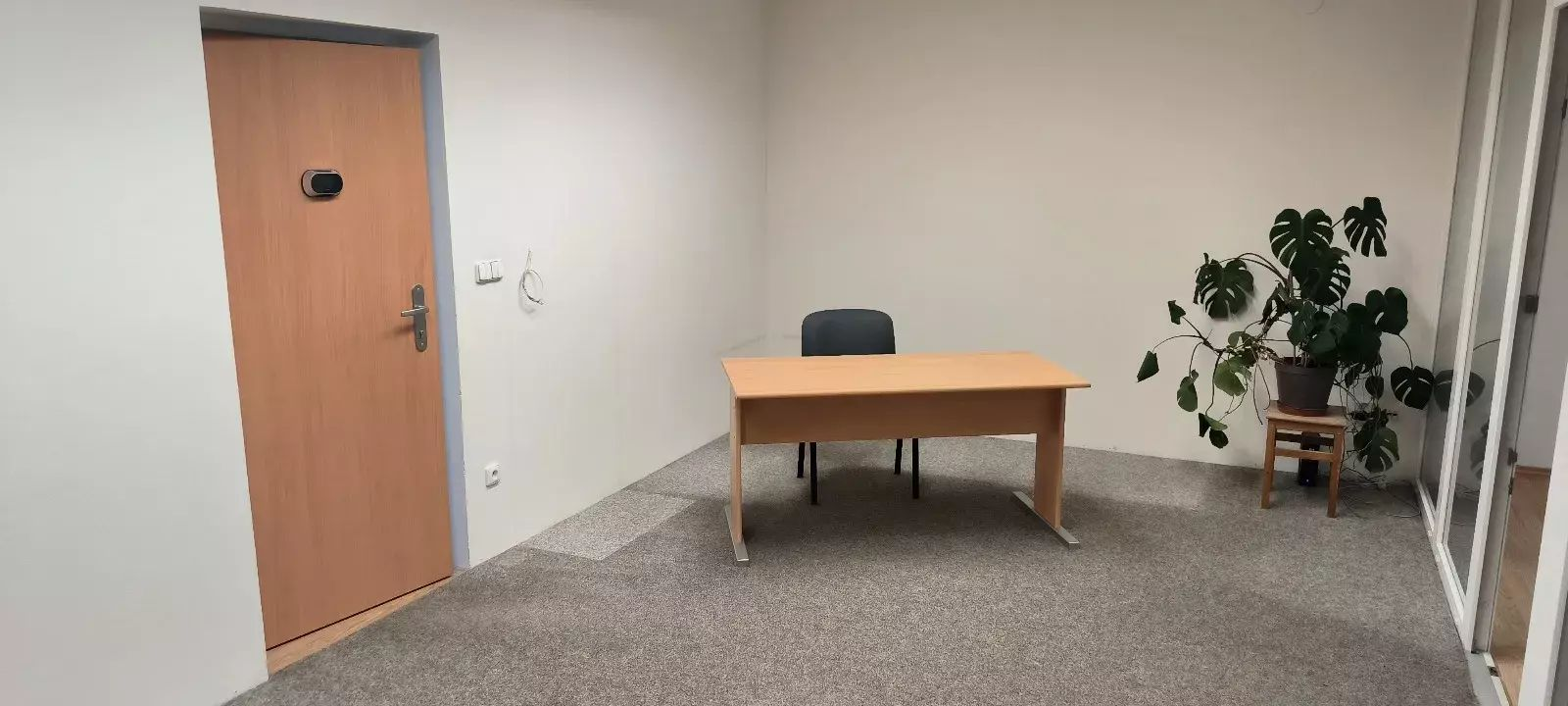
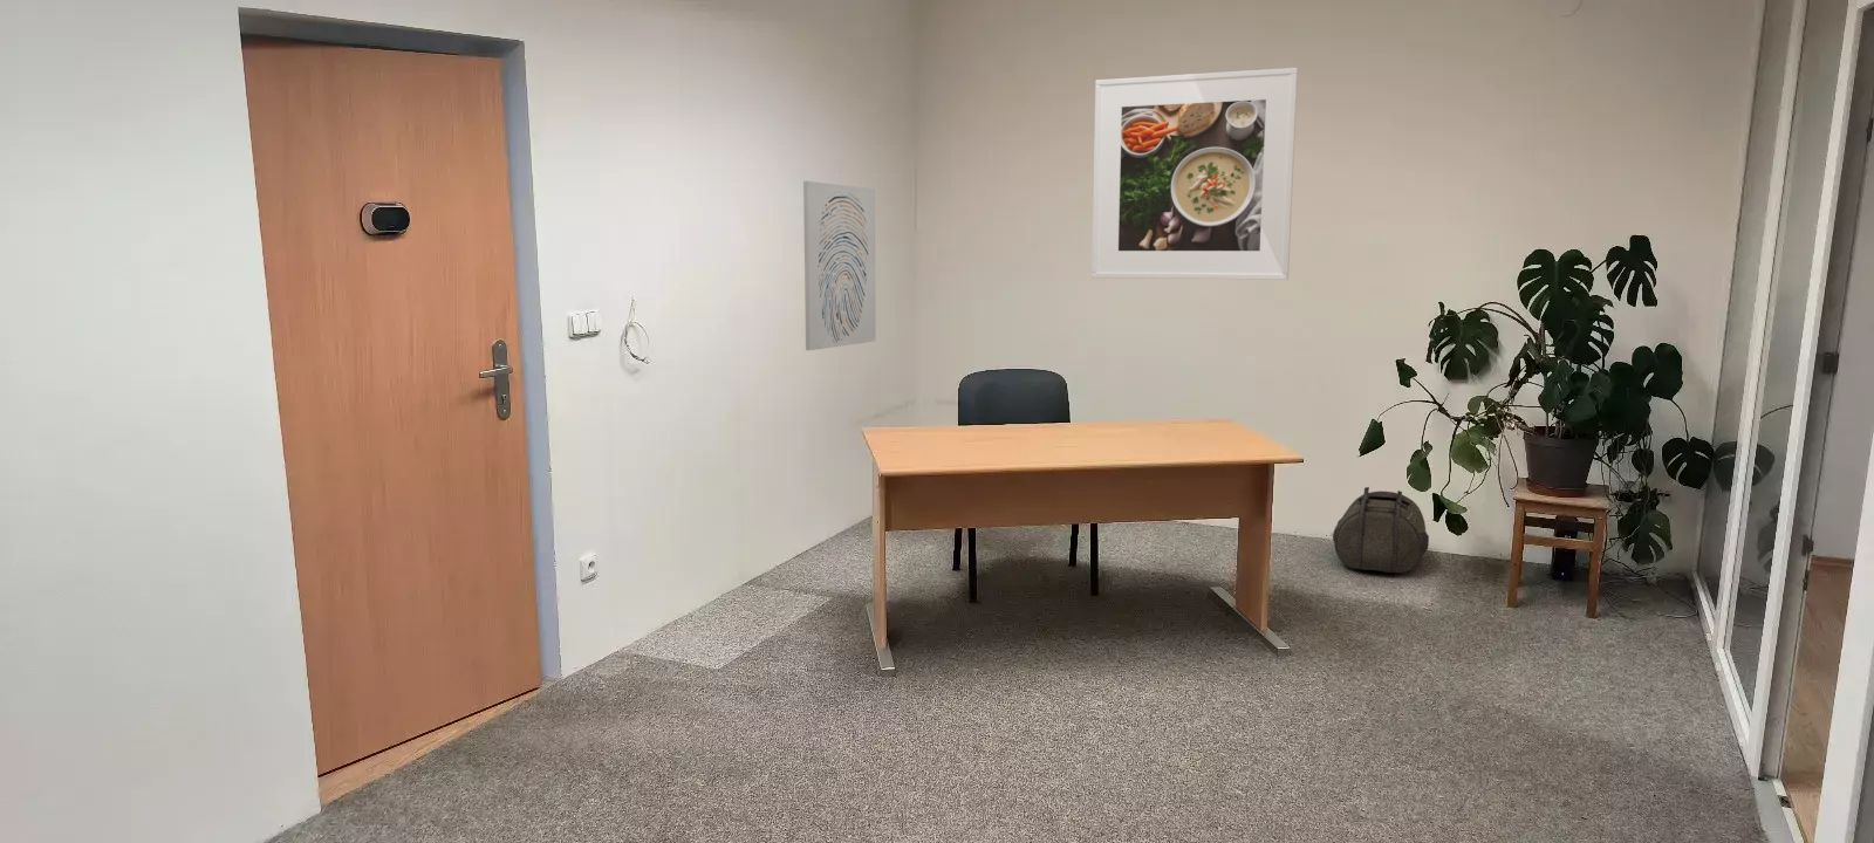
+ backpack (1380, 527)
+ wall art (841, 266)
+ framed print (1189, 177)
